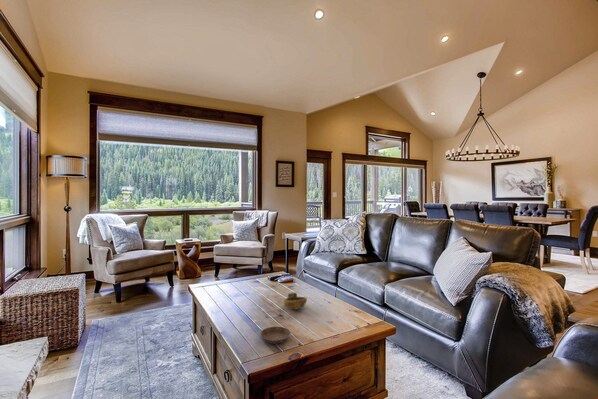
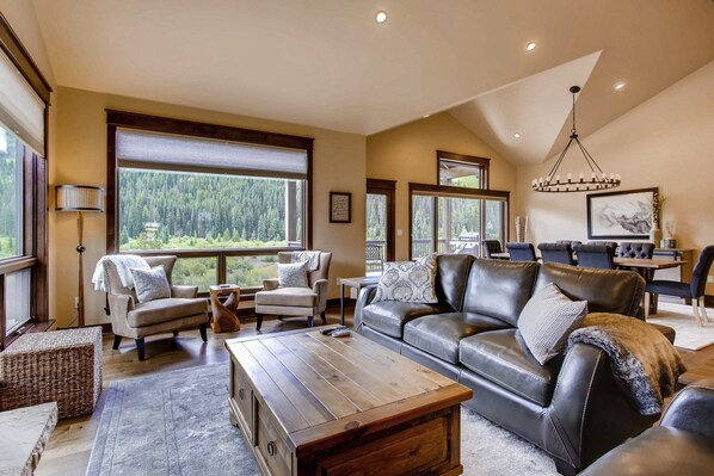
- saucer (275, 335)
- decorative bowl (293, 299)
